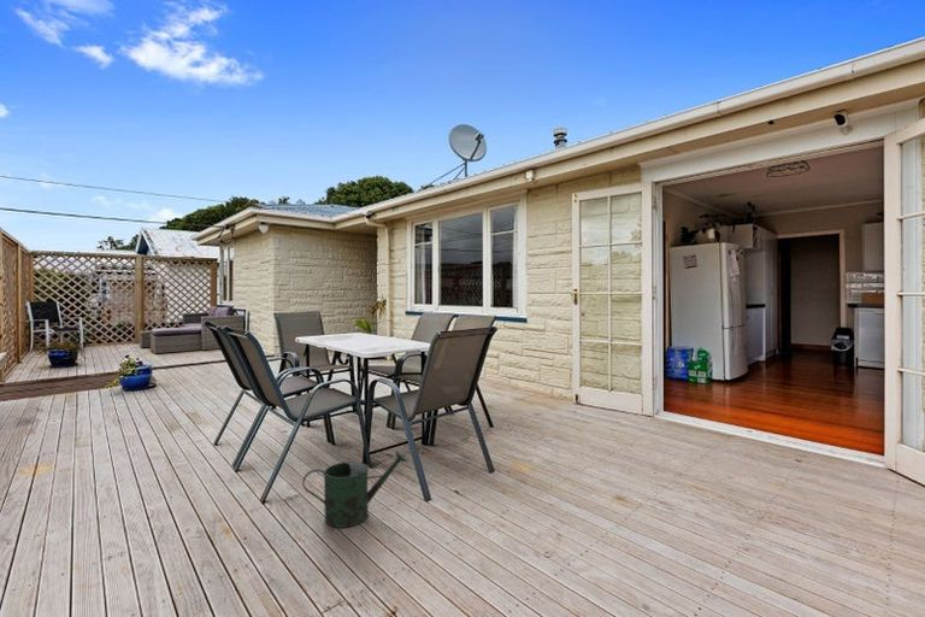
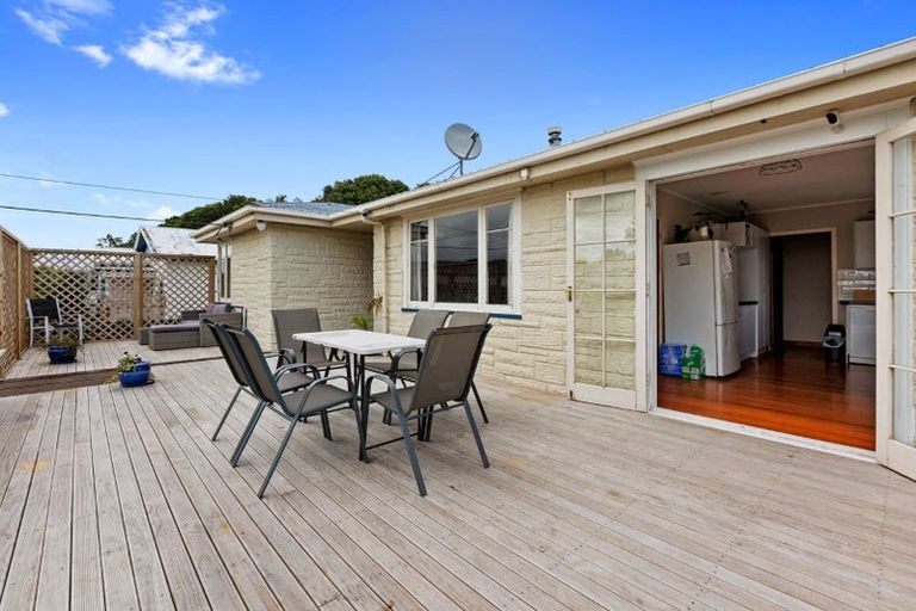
- watering can (358, 484)
